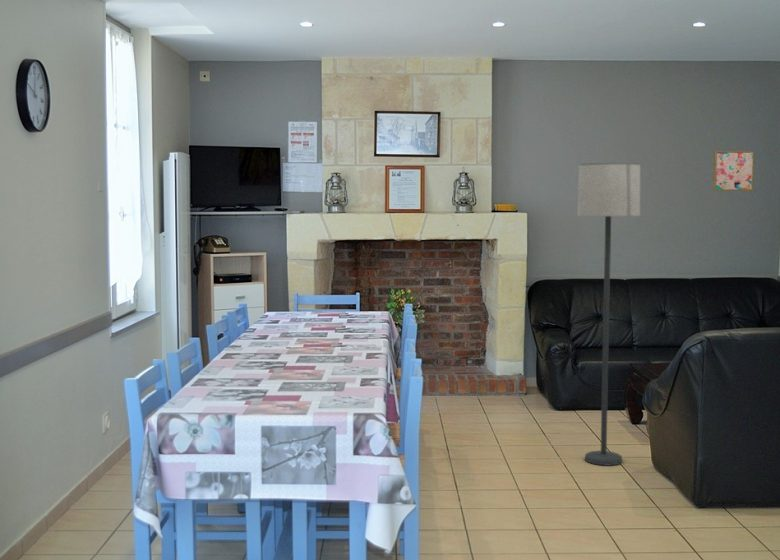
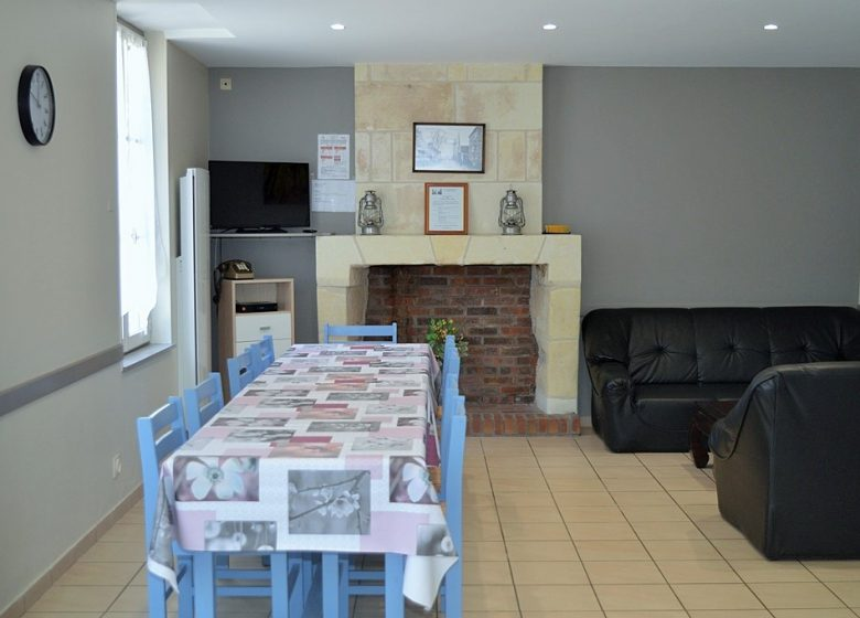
- lamp (606, 314)
- wall art (733, 171)
